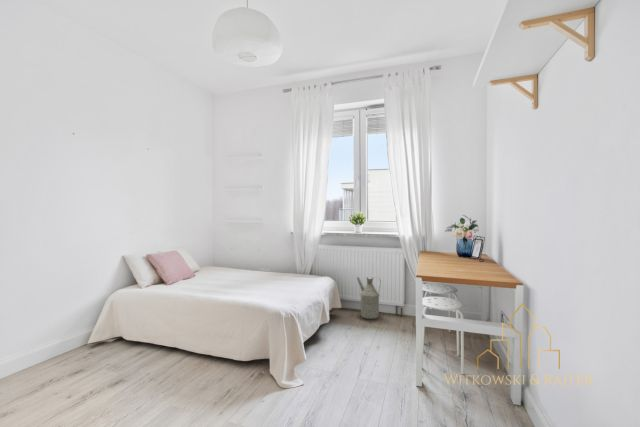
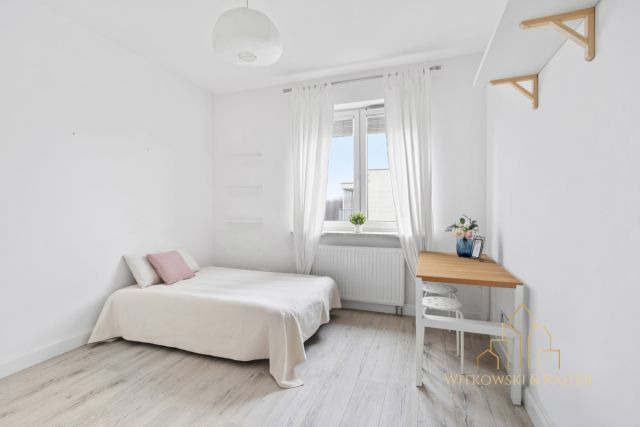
- watering can (368, 295)
